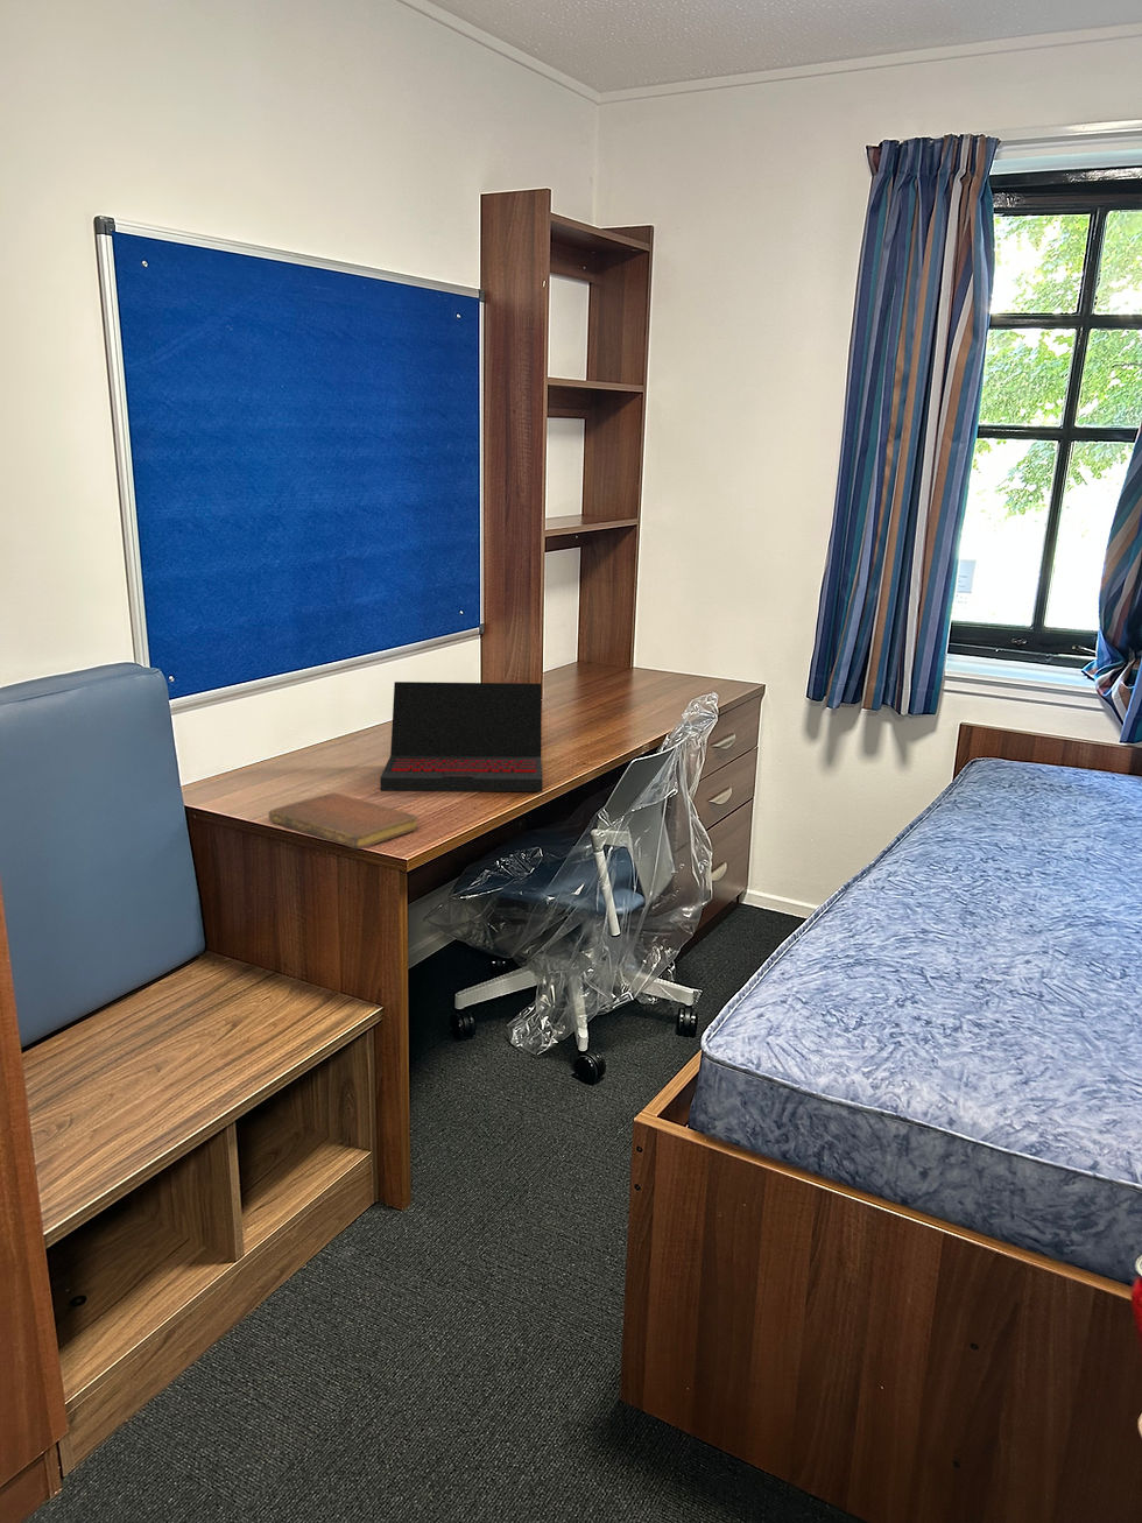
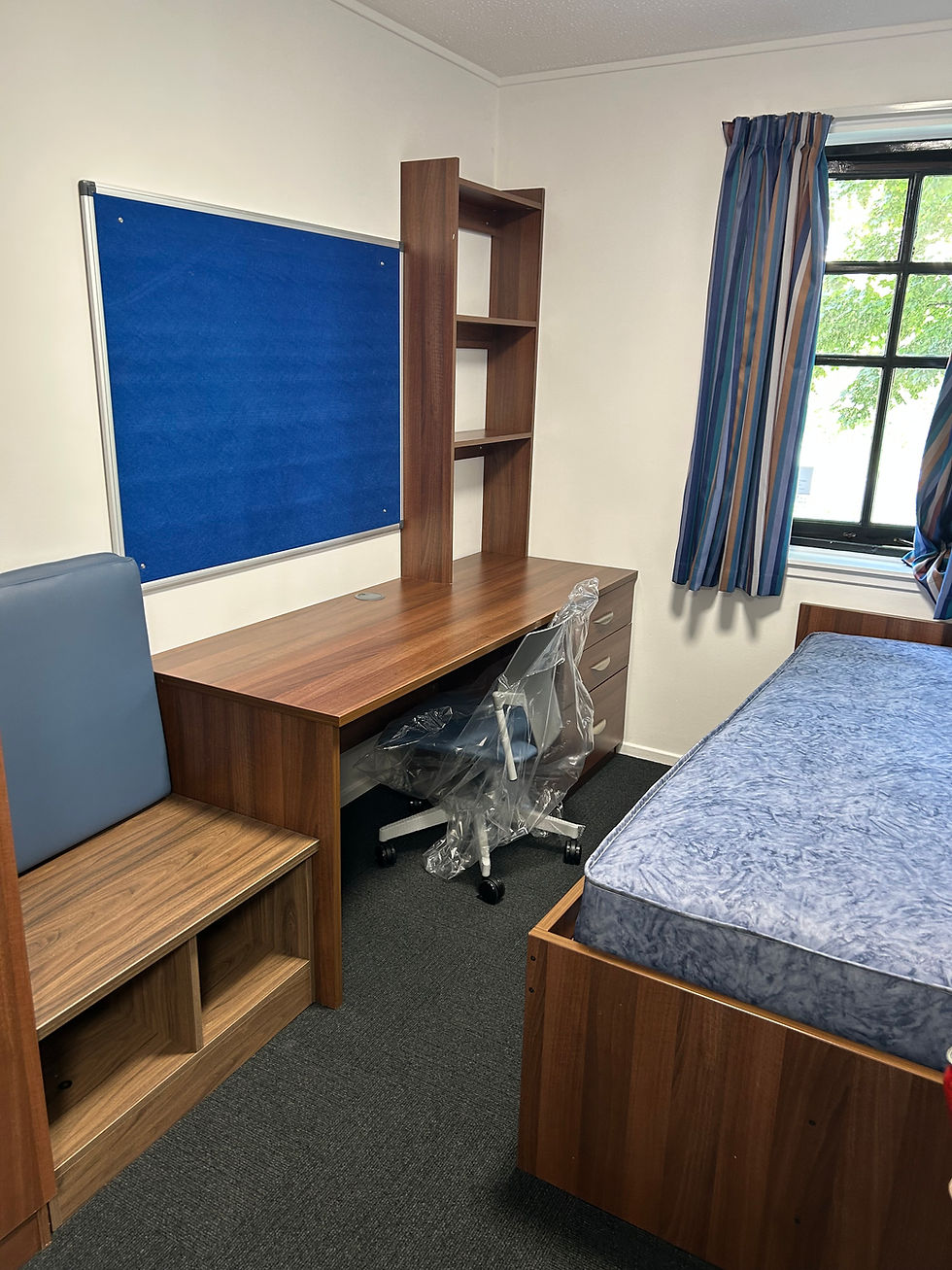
- laptop (465, 733)
- notebook (344, 819)
